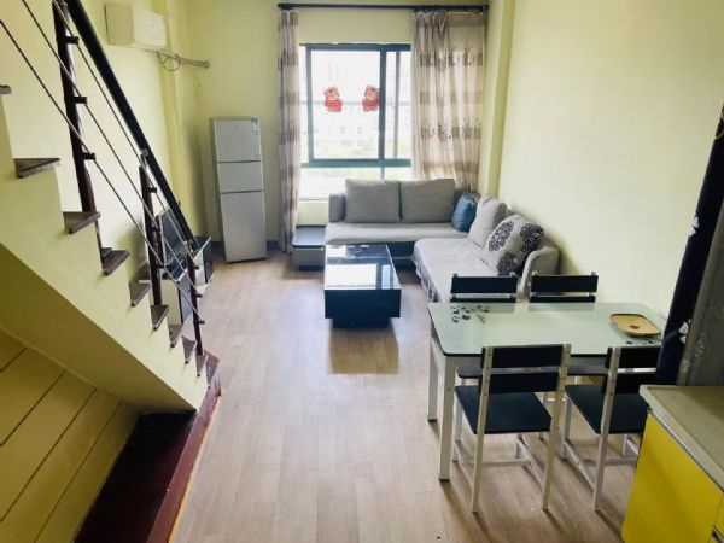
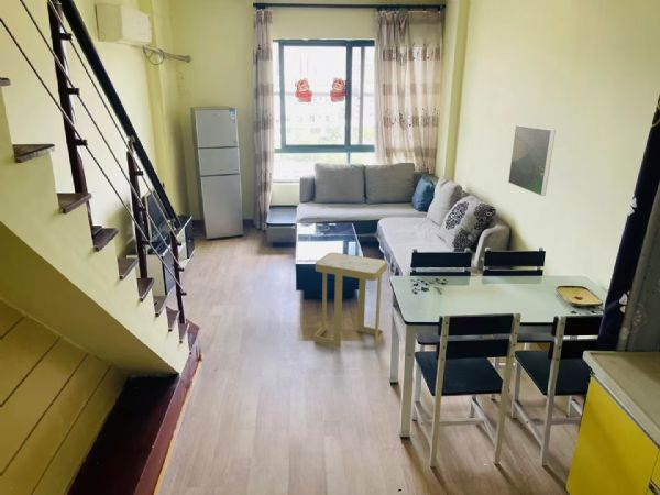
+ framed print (529, 158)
+ side table (359, 301)
